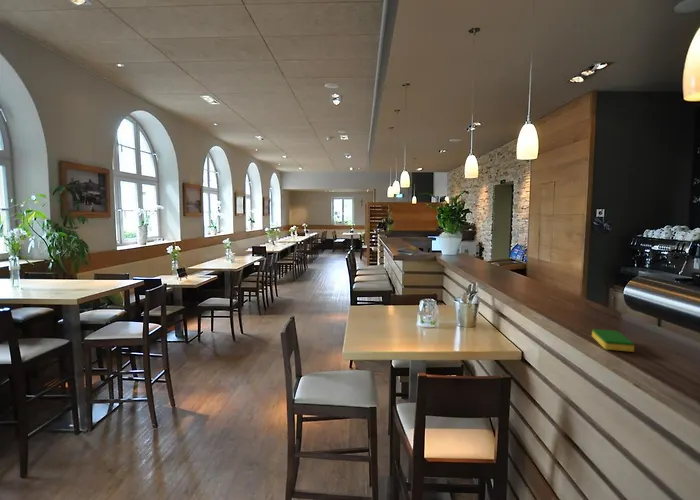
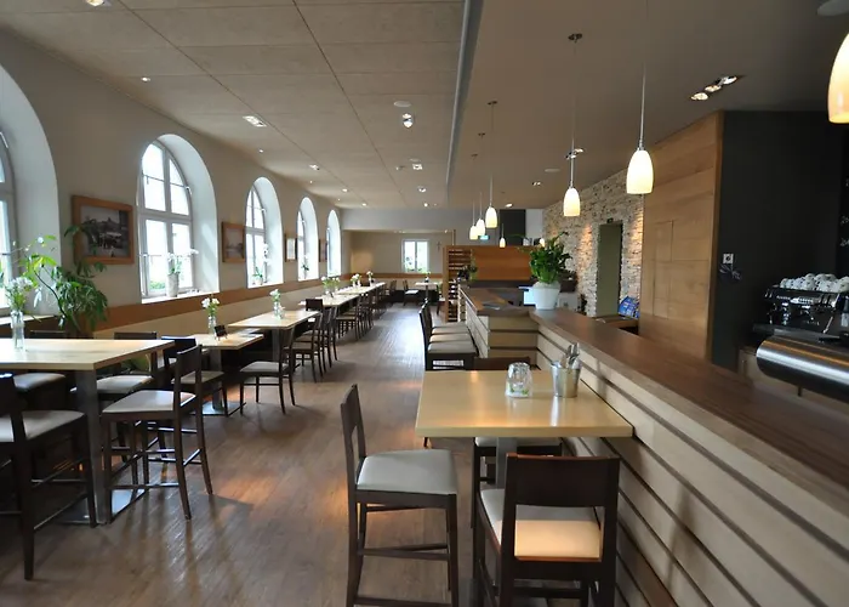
- dish sponge (611, 339)
